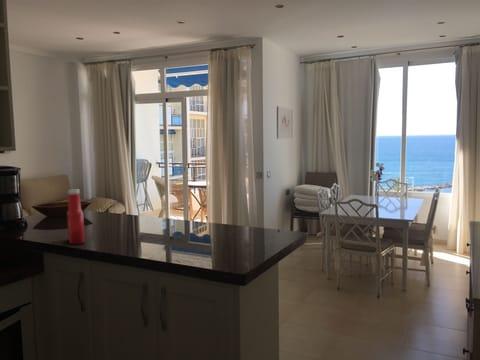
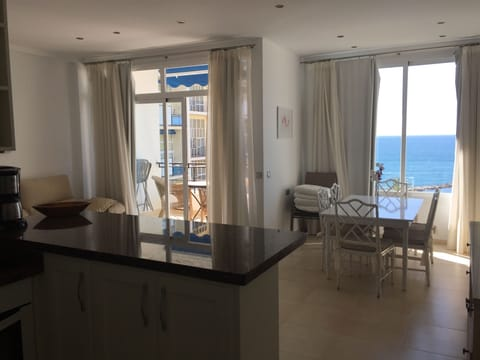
- soap bottle (75, 215)
